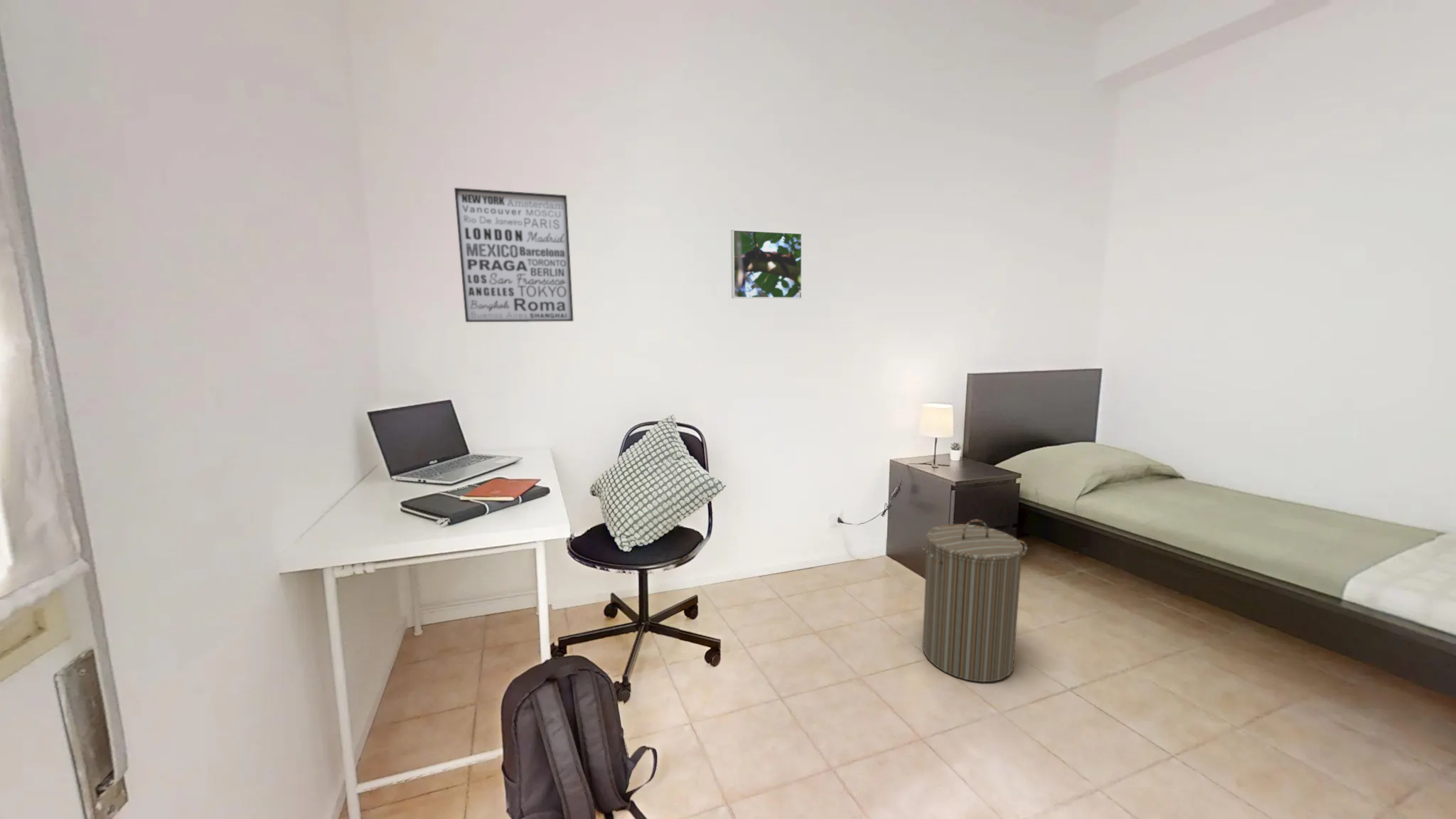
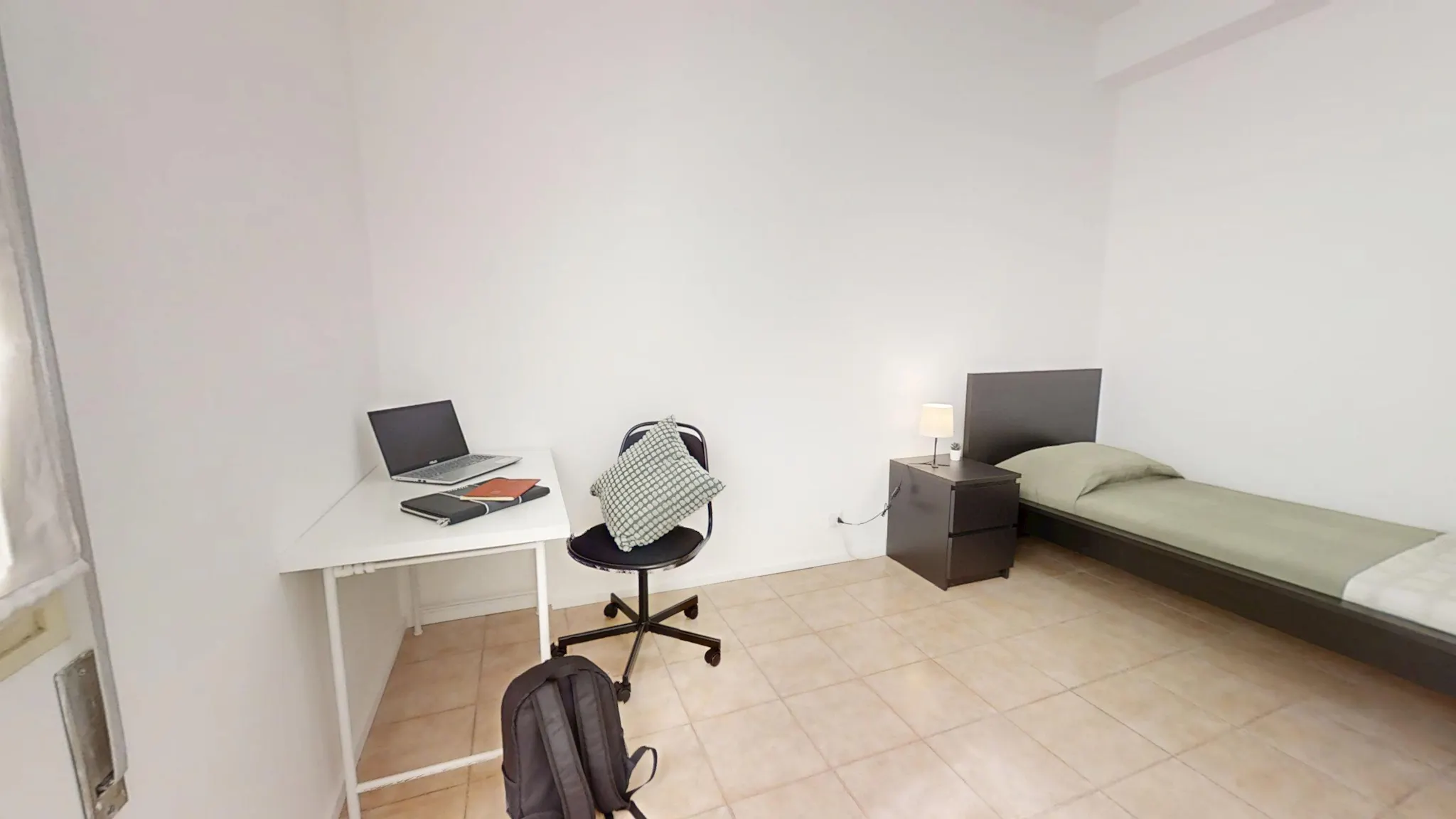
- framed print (767, 265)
- laundry hamper (970, 589)
- wall art (517, 258)
